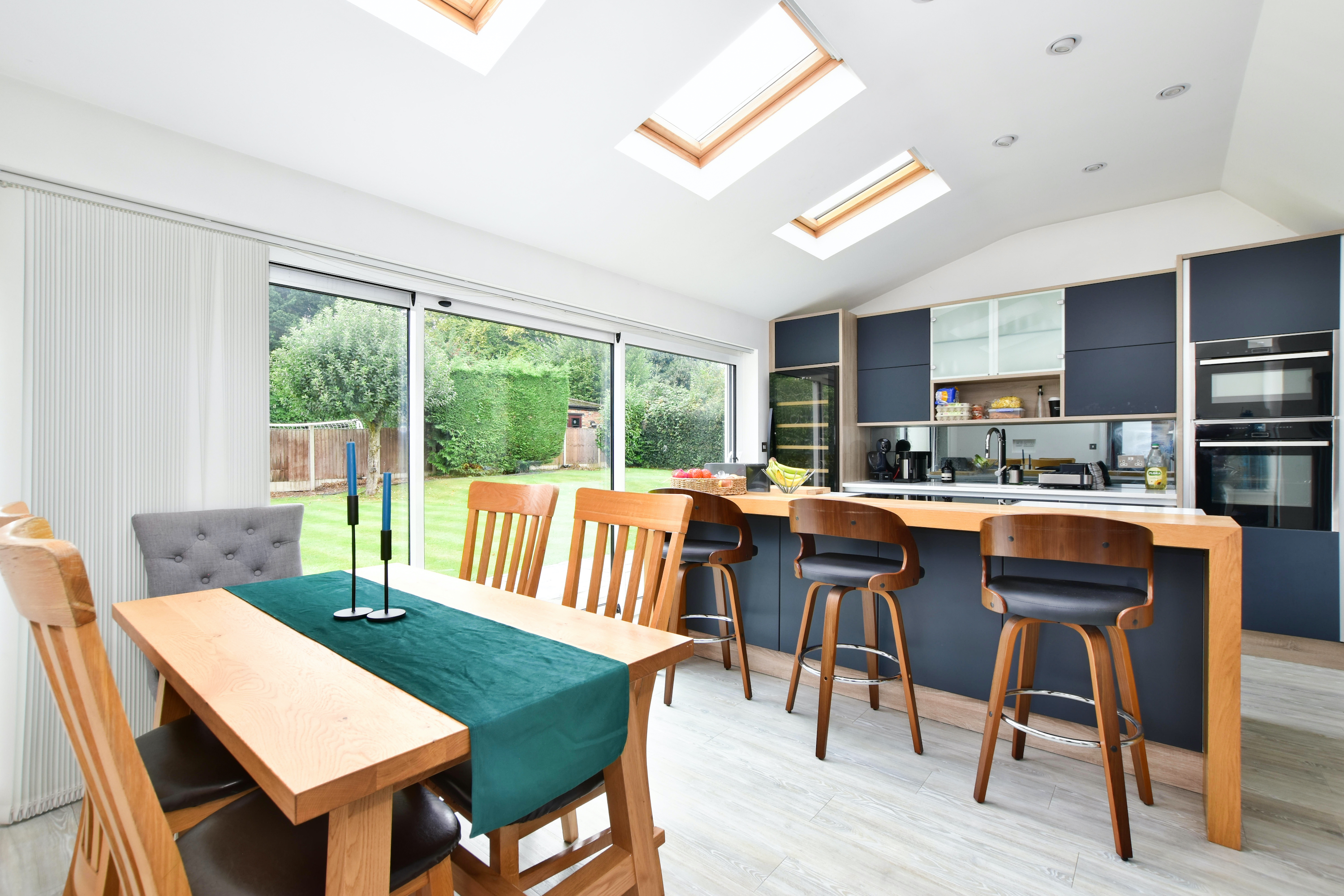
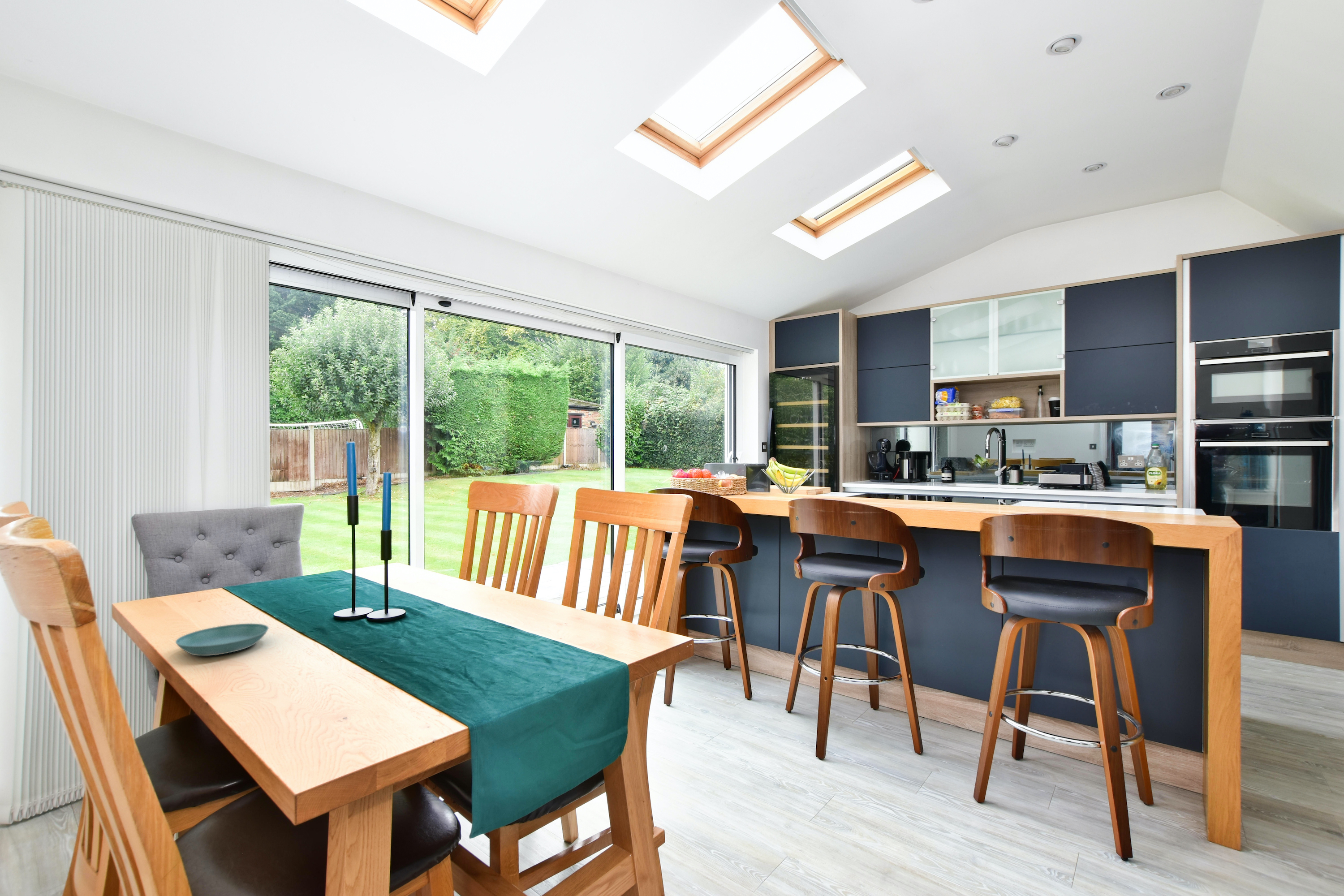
+ saucer (224, 640)
